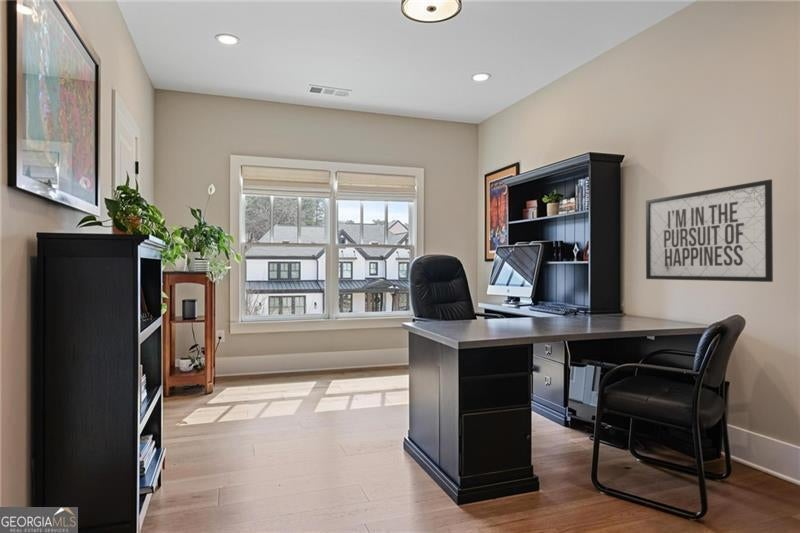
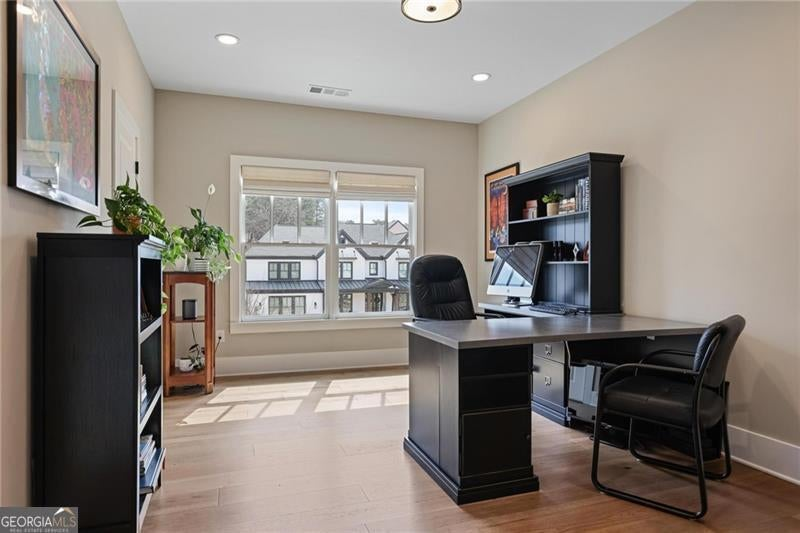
- mirror (700, 235)
